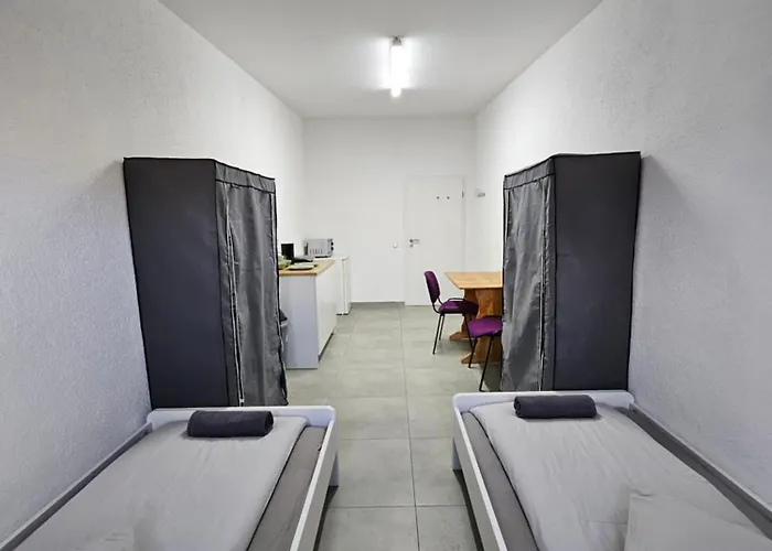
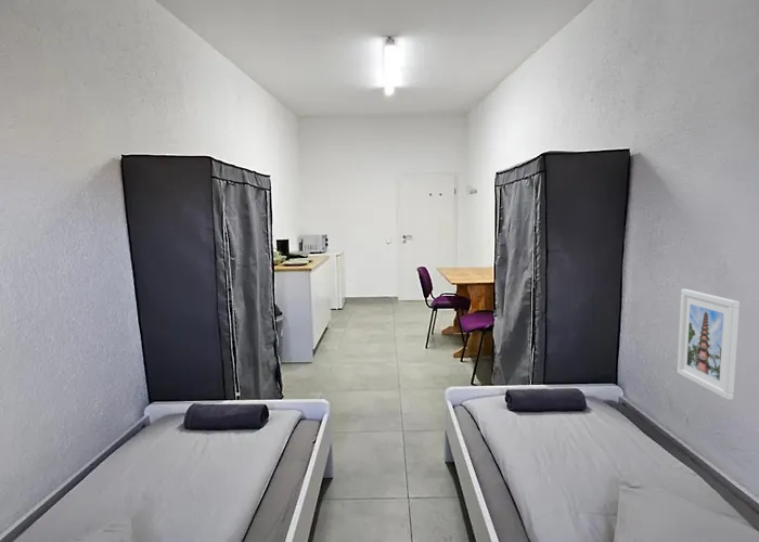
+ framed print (705, 340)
